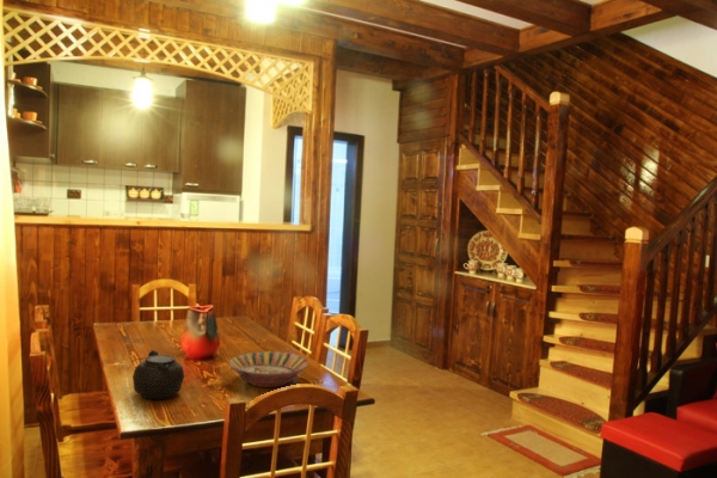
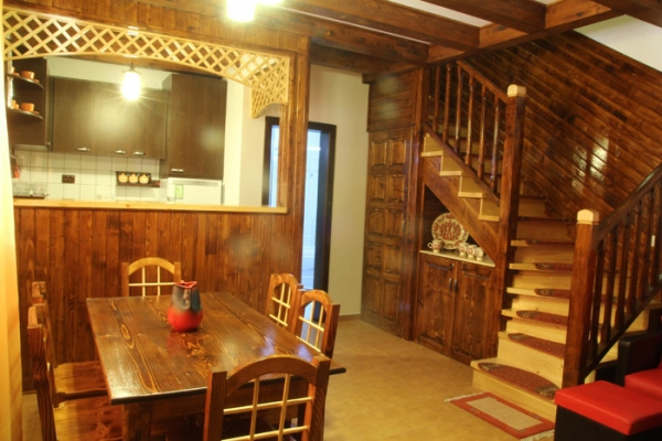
- teapot (157, 374)
- serving bowl (268, 370)
